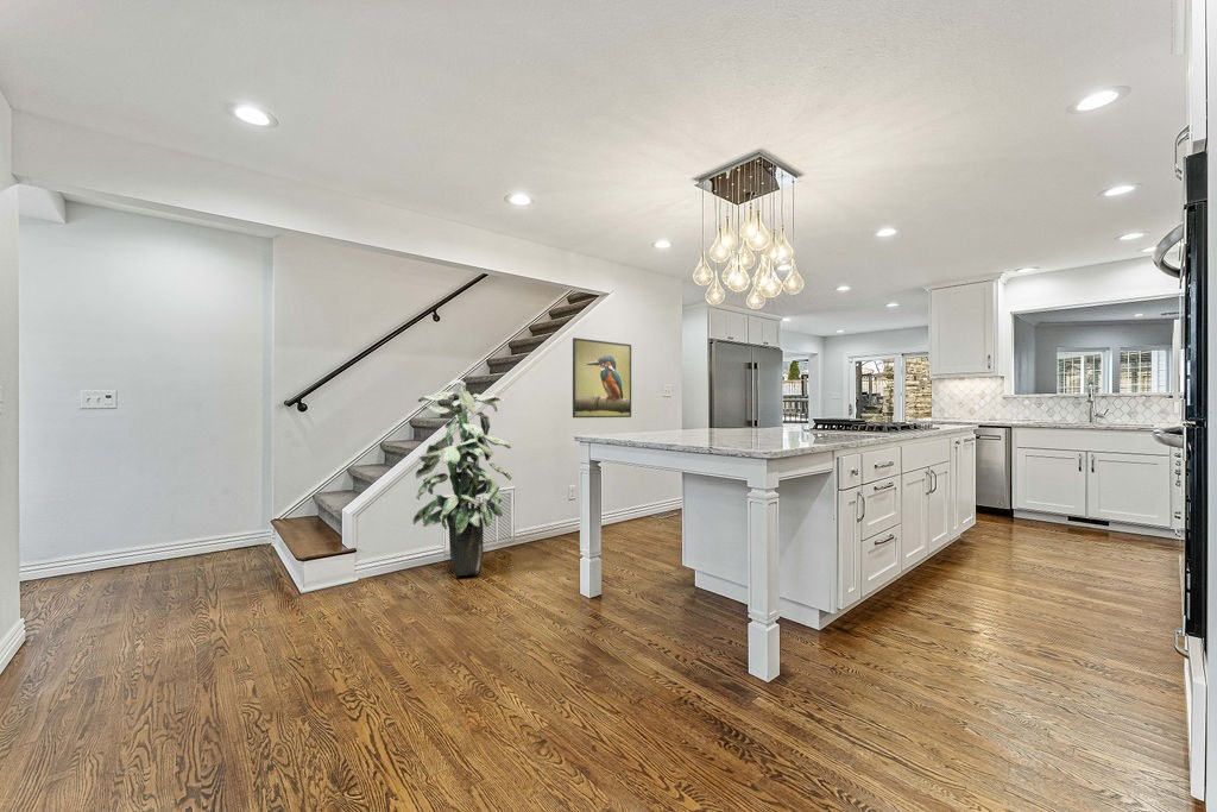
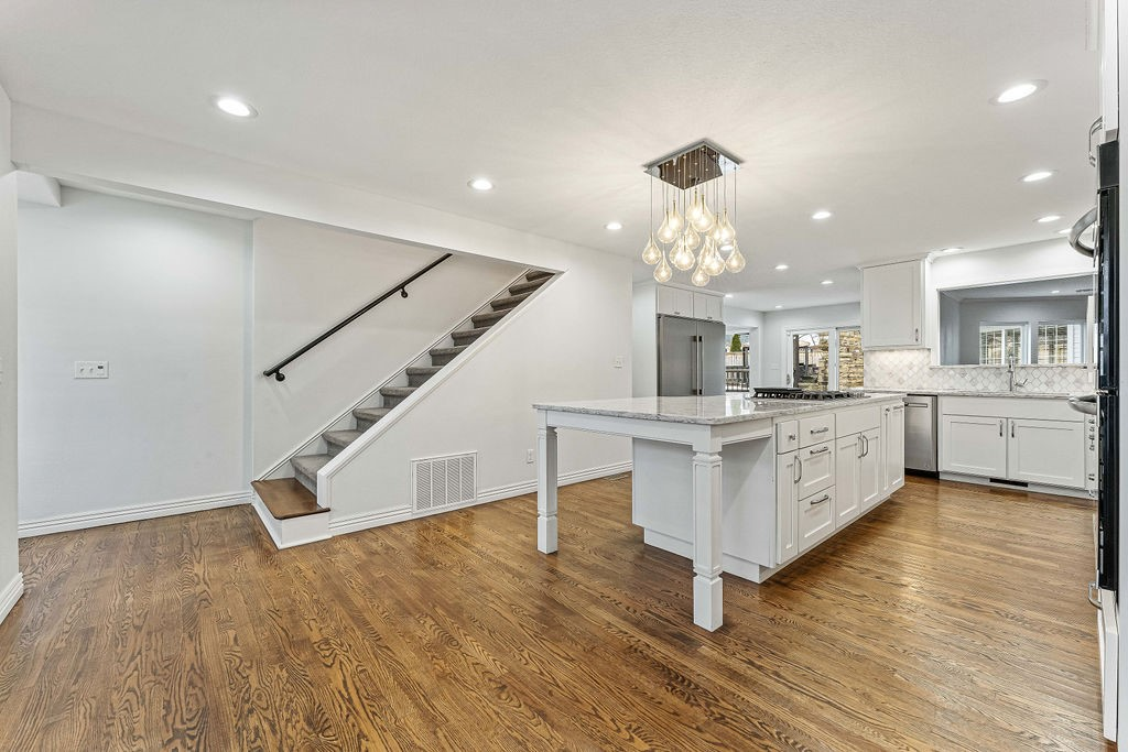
- indoor plant (460, 476)
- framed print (603, 379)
